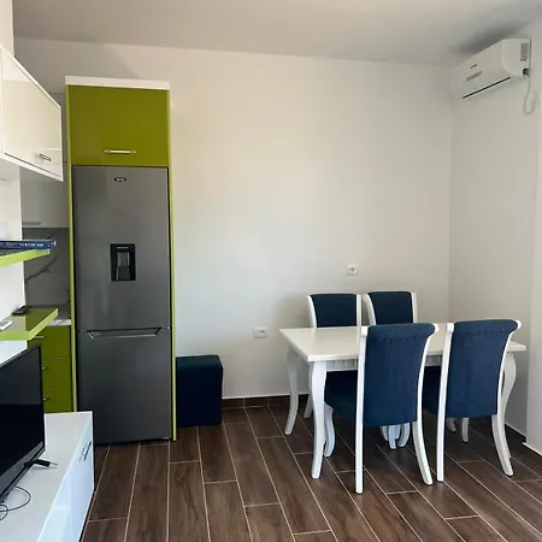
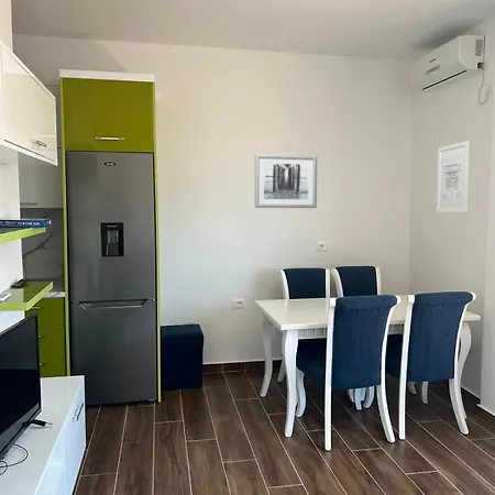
+ wall art (286, 182)
+ wall art (451, 178)
